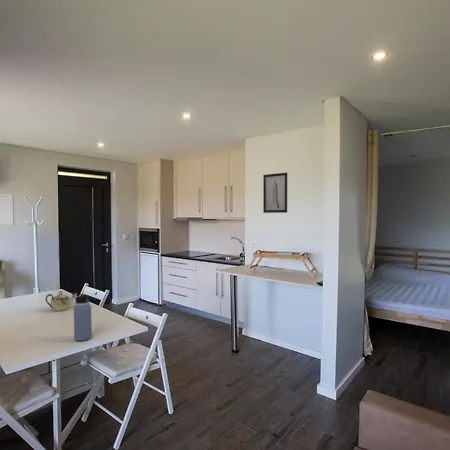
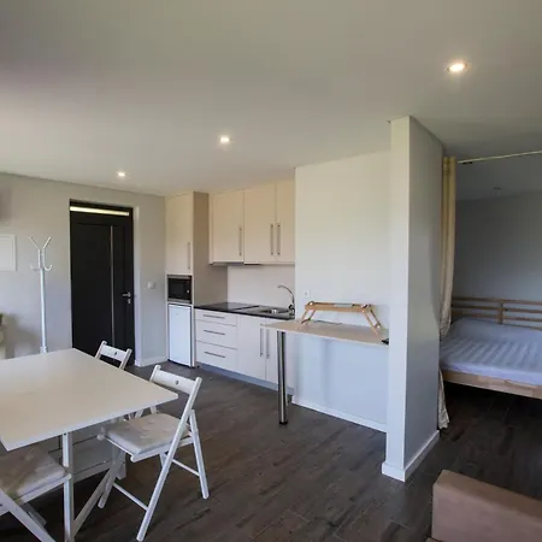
- wall art (275, 193)
- teapot (62, 300)
- water bottle (82, 314)
